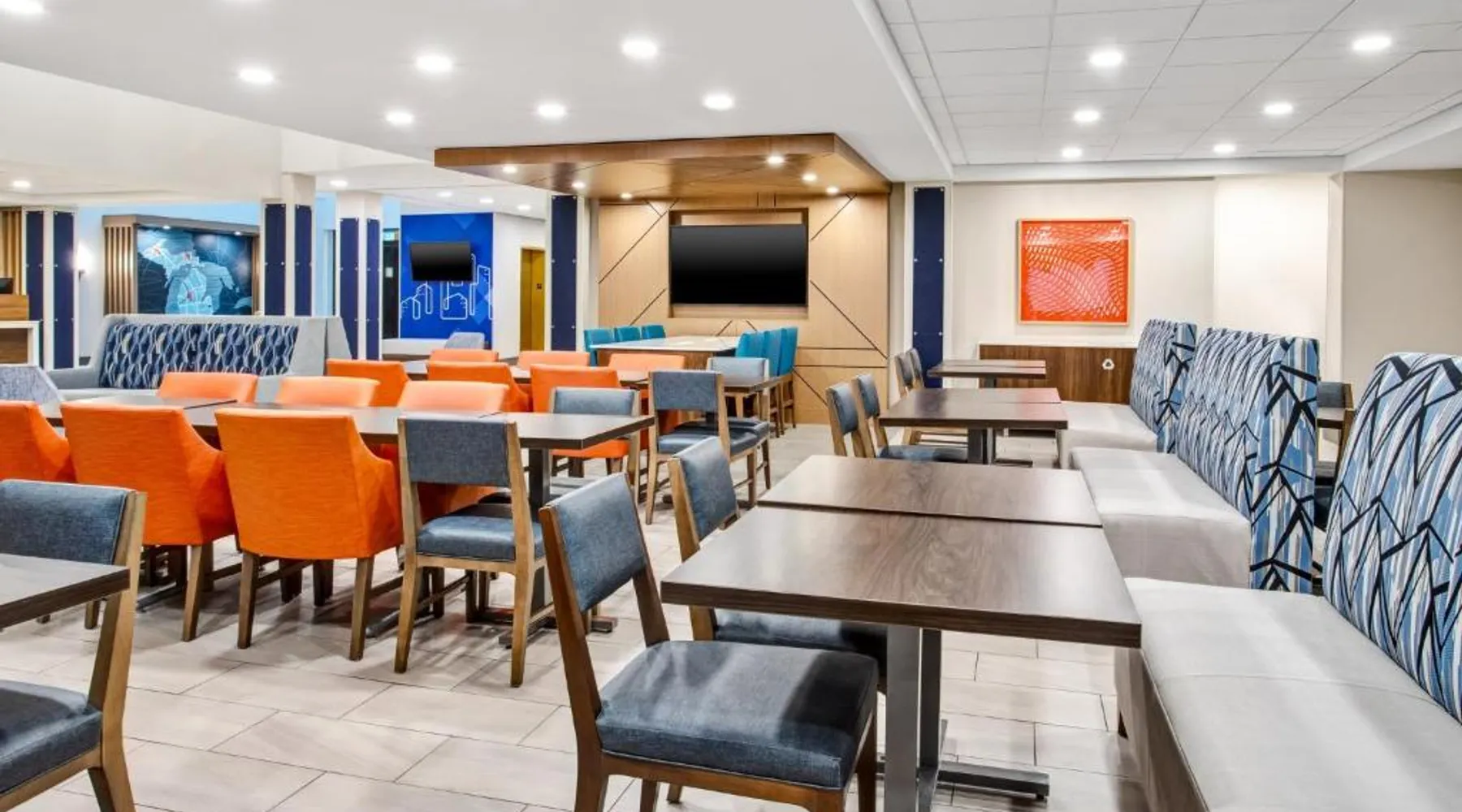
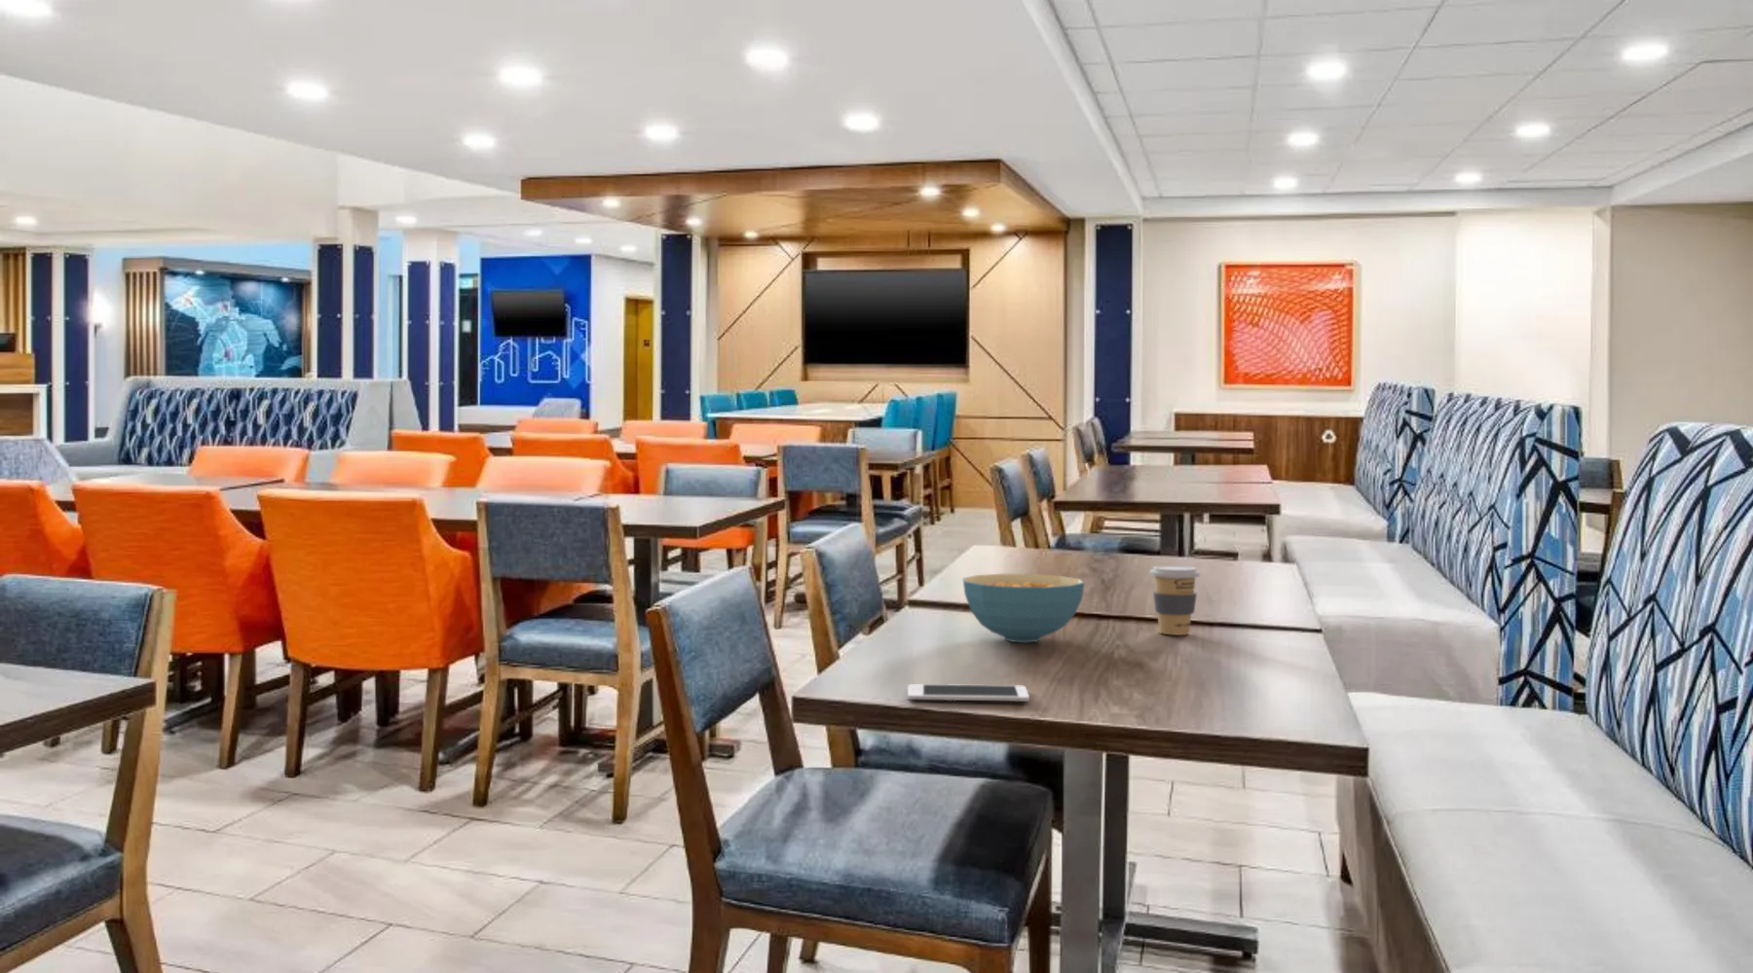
+ cereal bowl (1022, 609)
+ coffee cup (1175, 599)
+ cell phone (968, 691)
